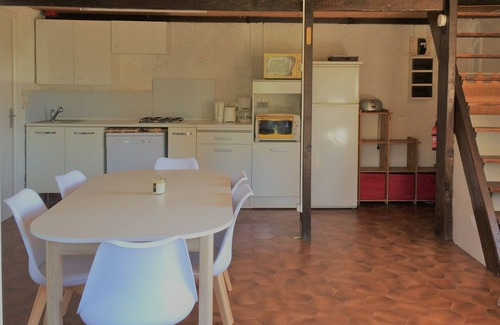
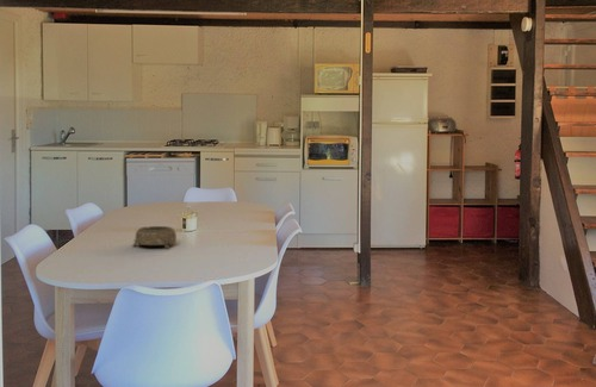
+ decorative bowl (156, 236)
